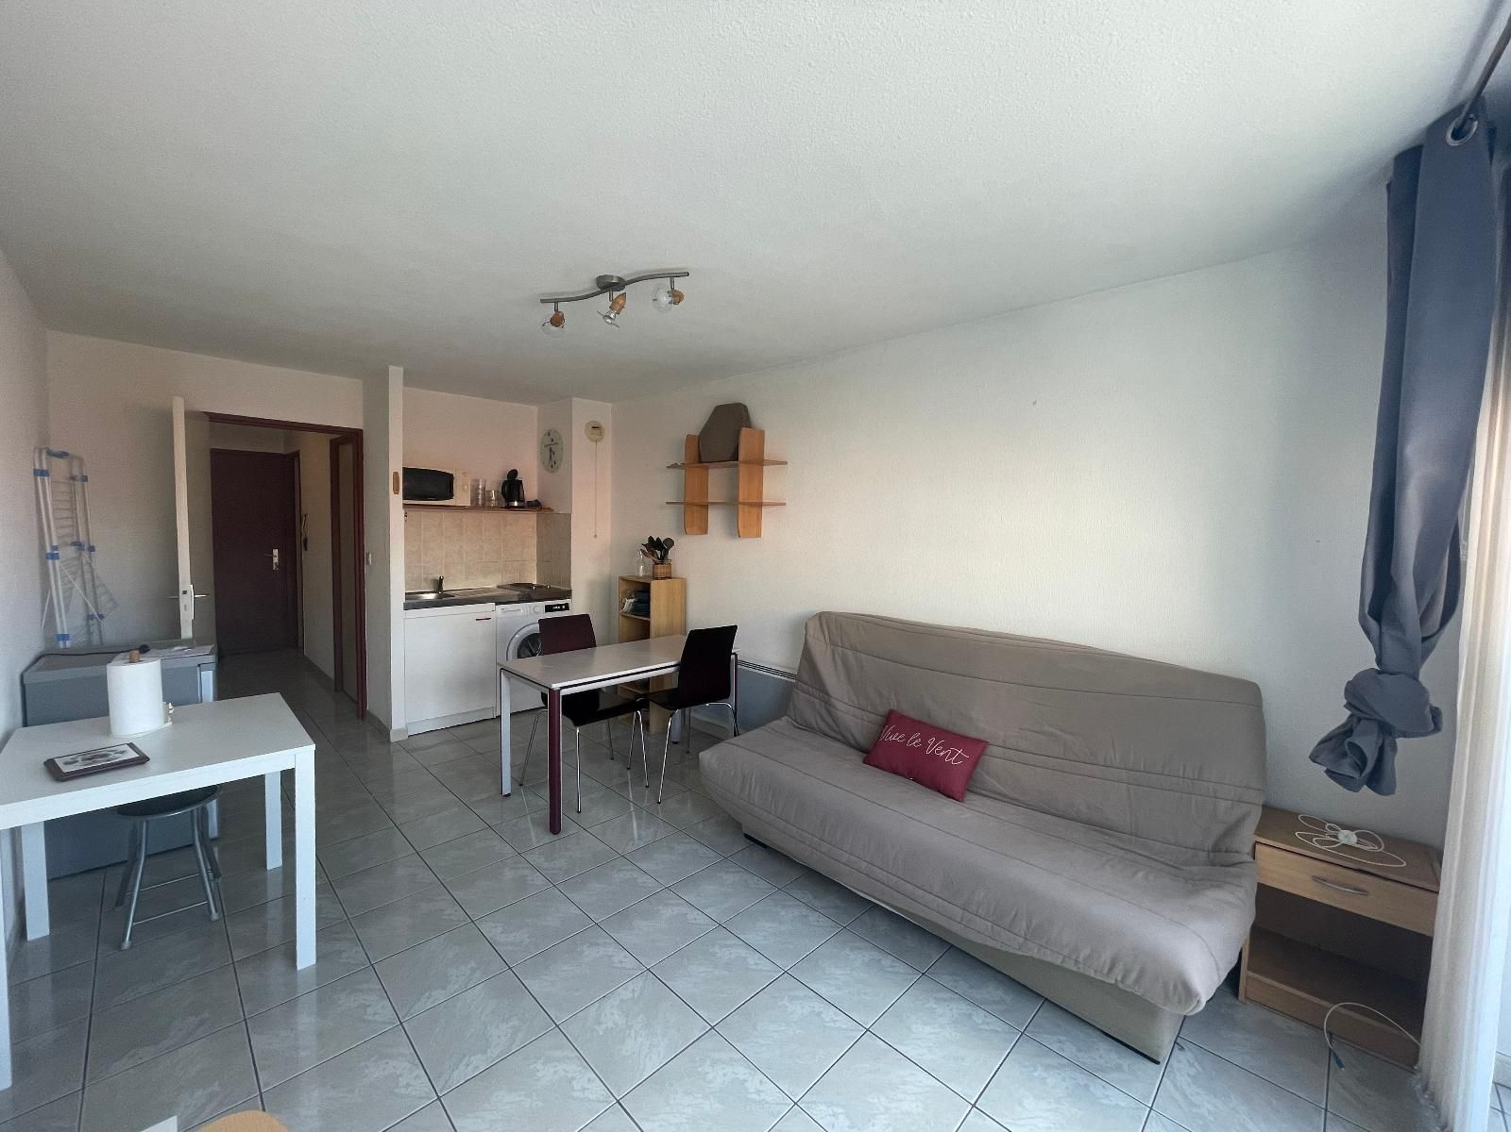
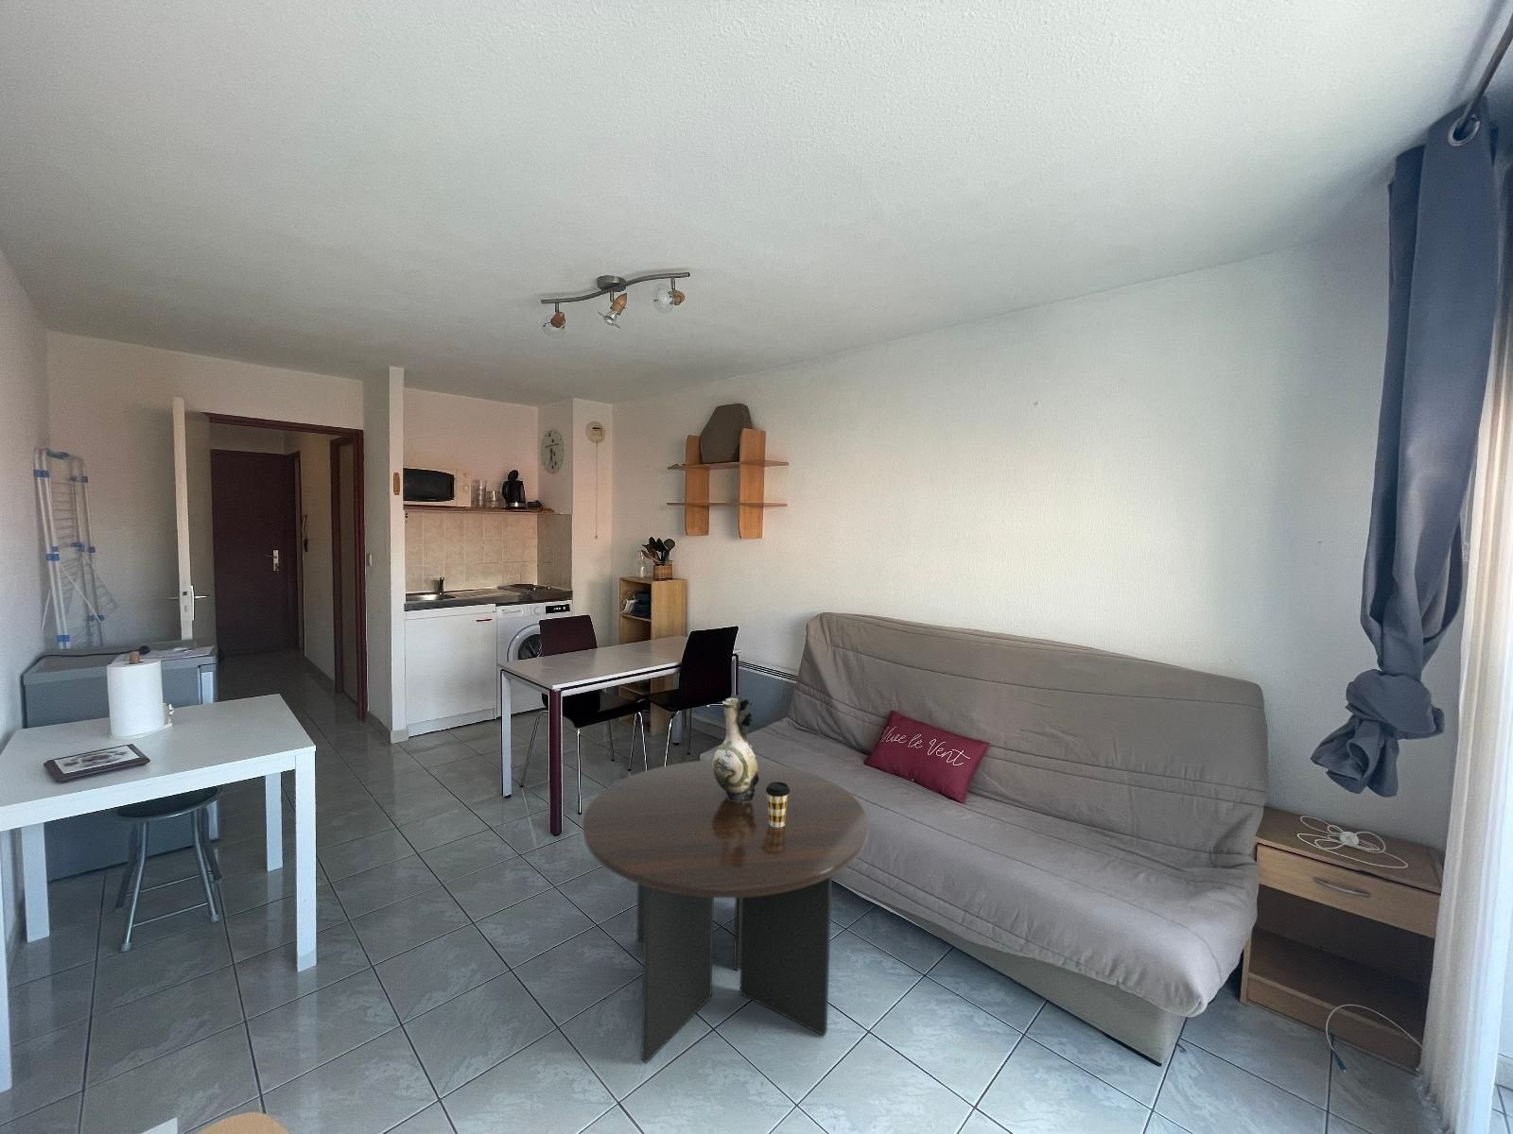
+ coffee cup (777, 803)
+ coffee table (724, 897)
+ decorative vase (730, 747)
